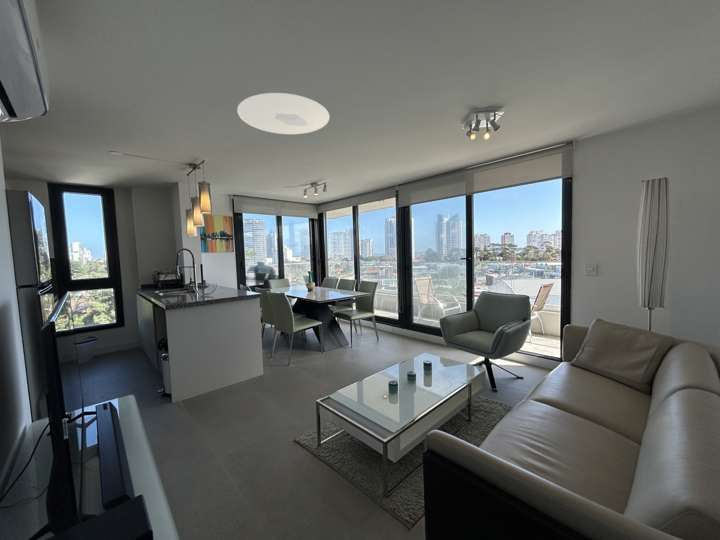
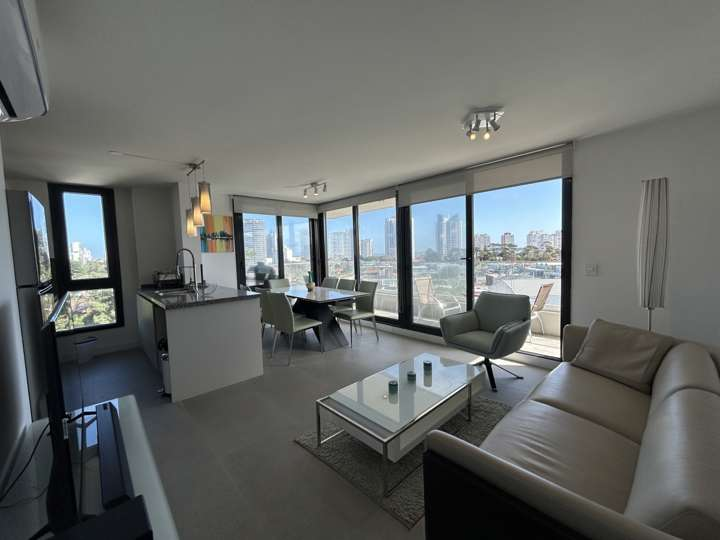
- ceiling light (284, 112)
